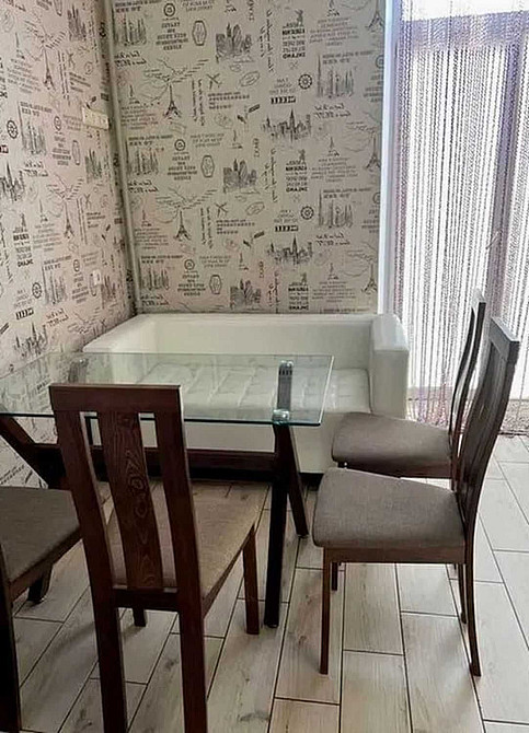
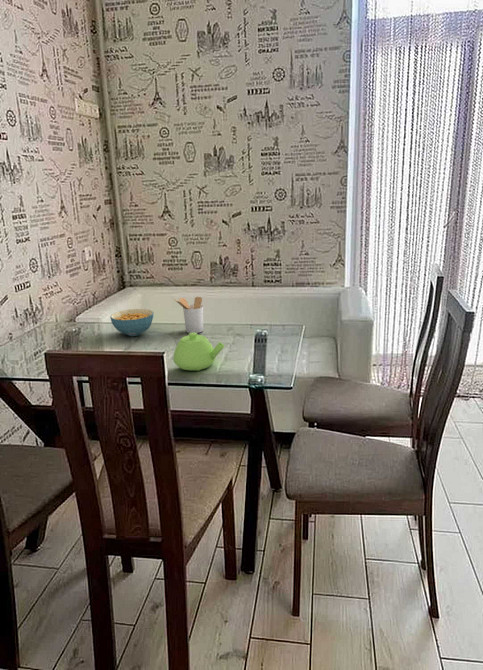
+ teapot (199, 350)
+ utensil holder (189, 314)
+ cereal bowl (133, 324)
